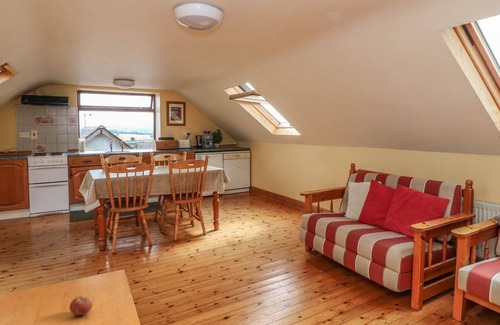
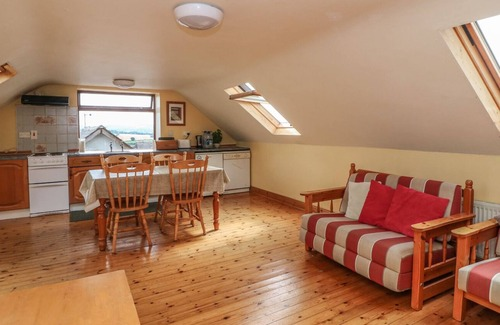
- fruit (81, 305)
